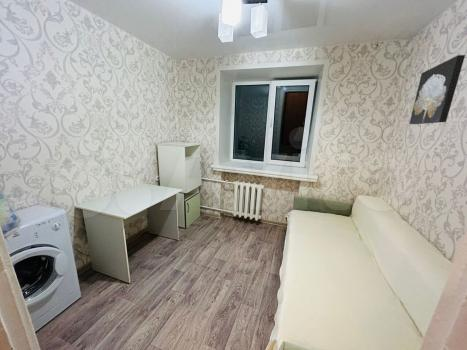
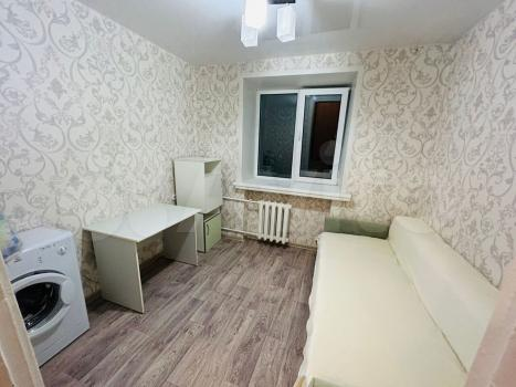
- wall art (432, 95)
